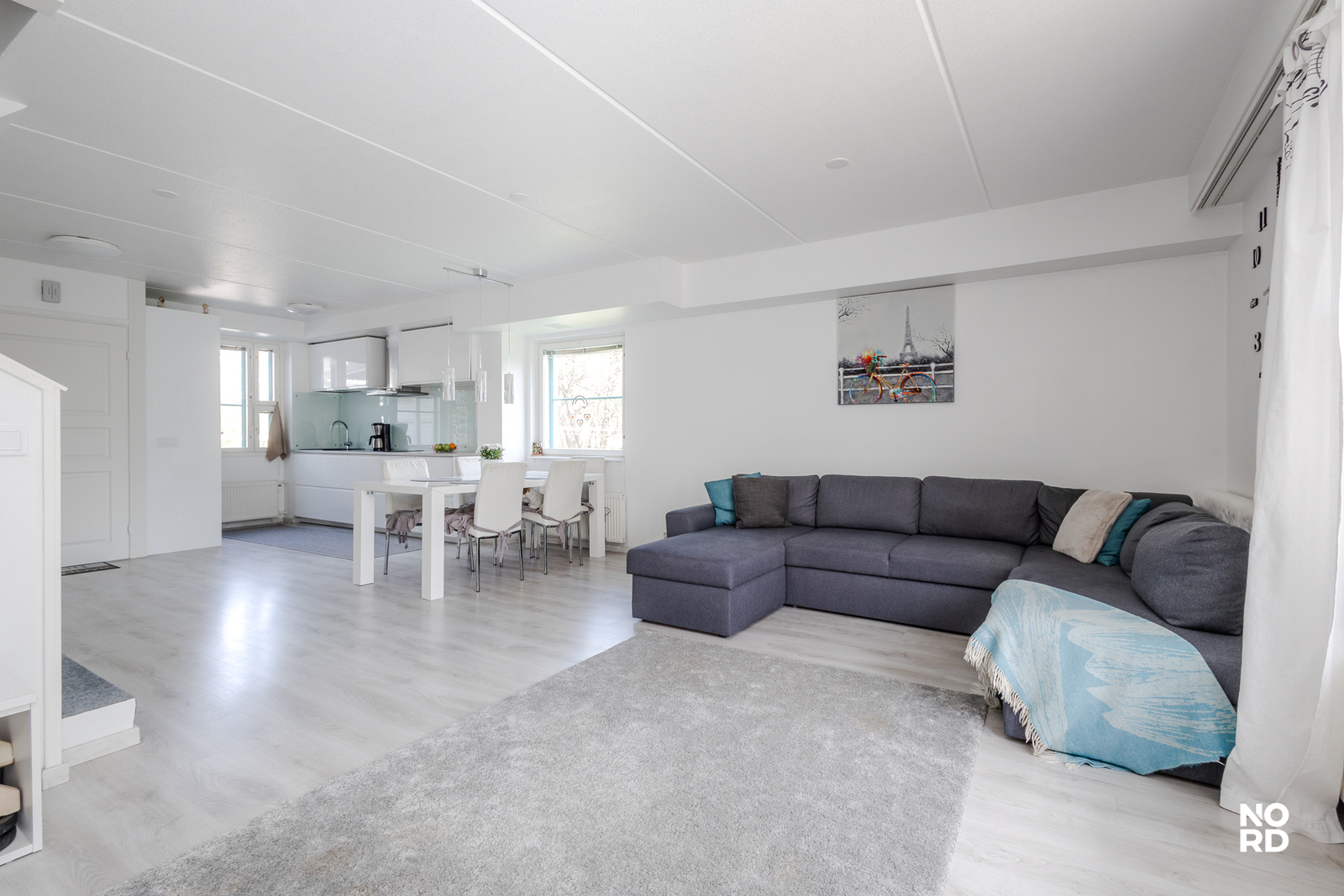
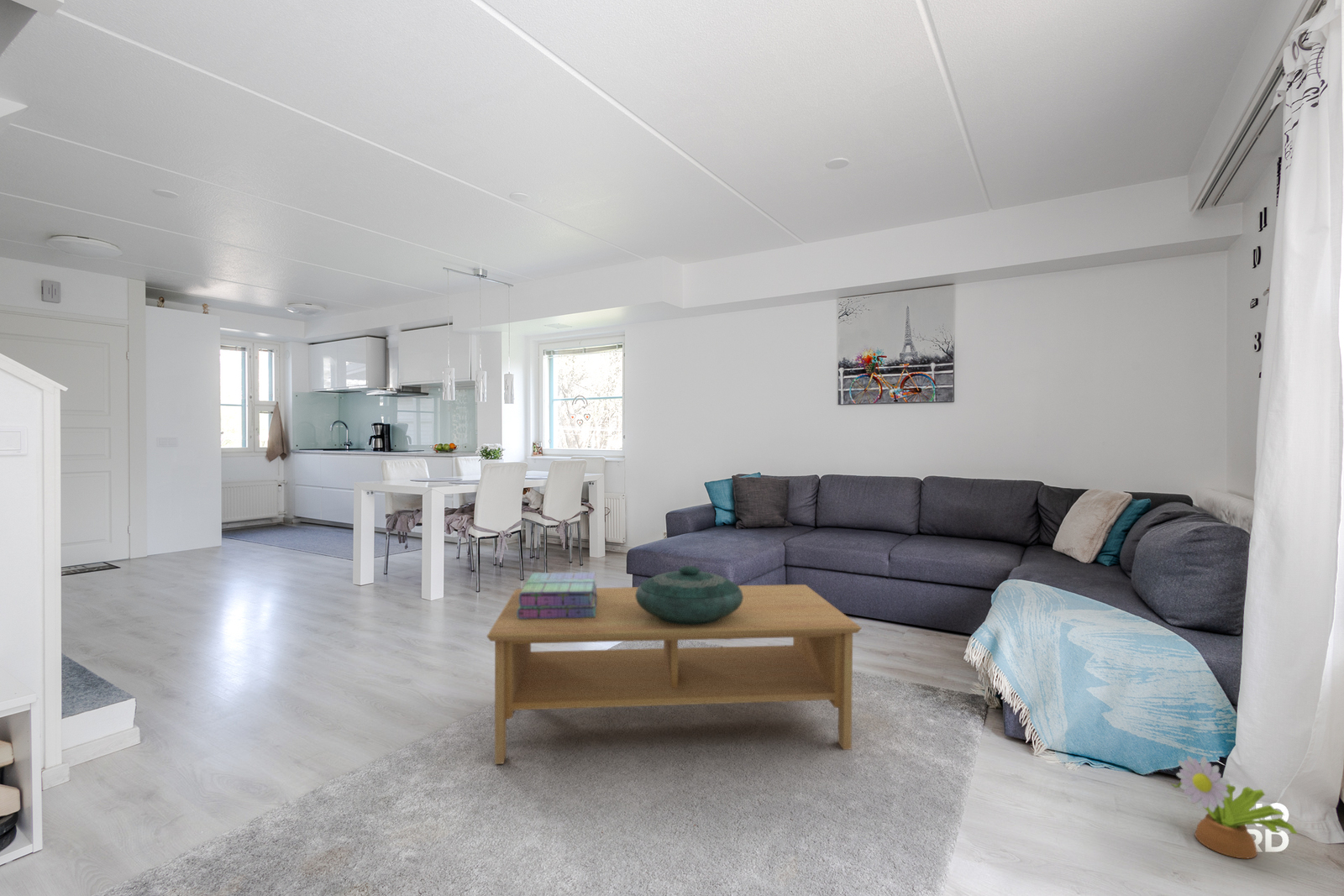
+ stack of books (559, 593)
+ coffee table (669, 662)
+ decorative bowl (689, 590)
+ decorative plant (1234, 799)
